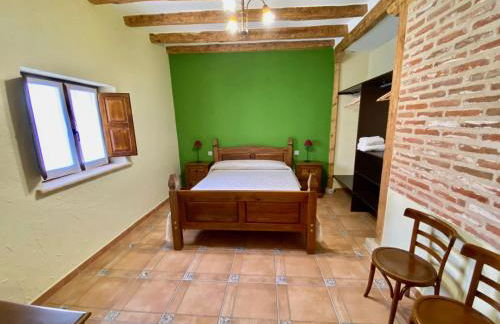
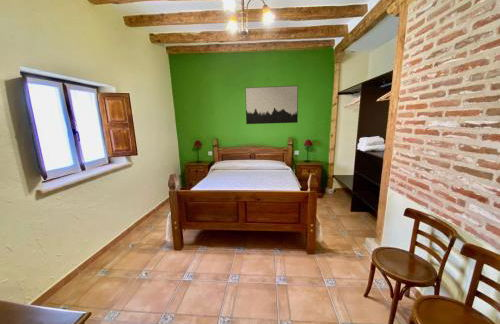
+ wall art (271, 105)
